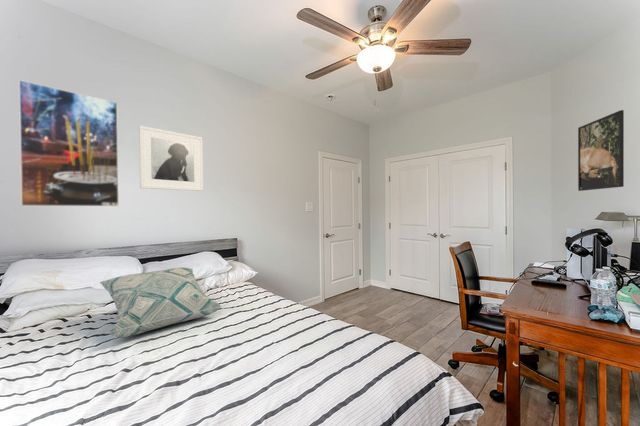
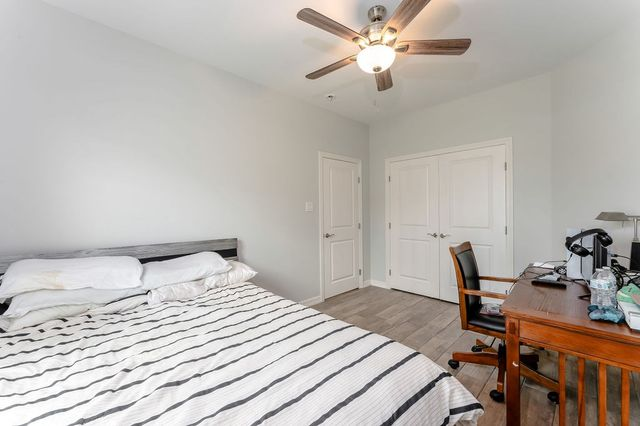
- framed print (73, 149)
- decorative pillow (160, 296)
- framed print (173, 160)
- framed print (598, 154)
